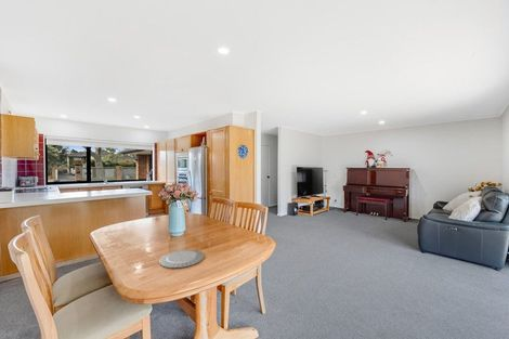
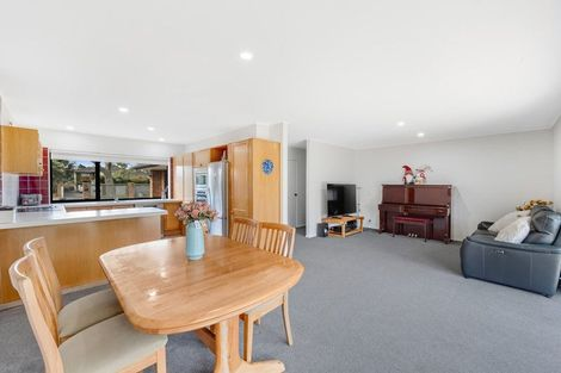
- chinaware (182, 257)
